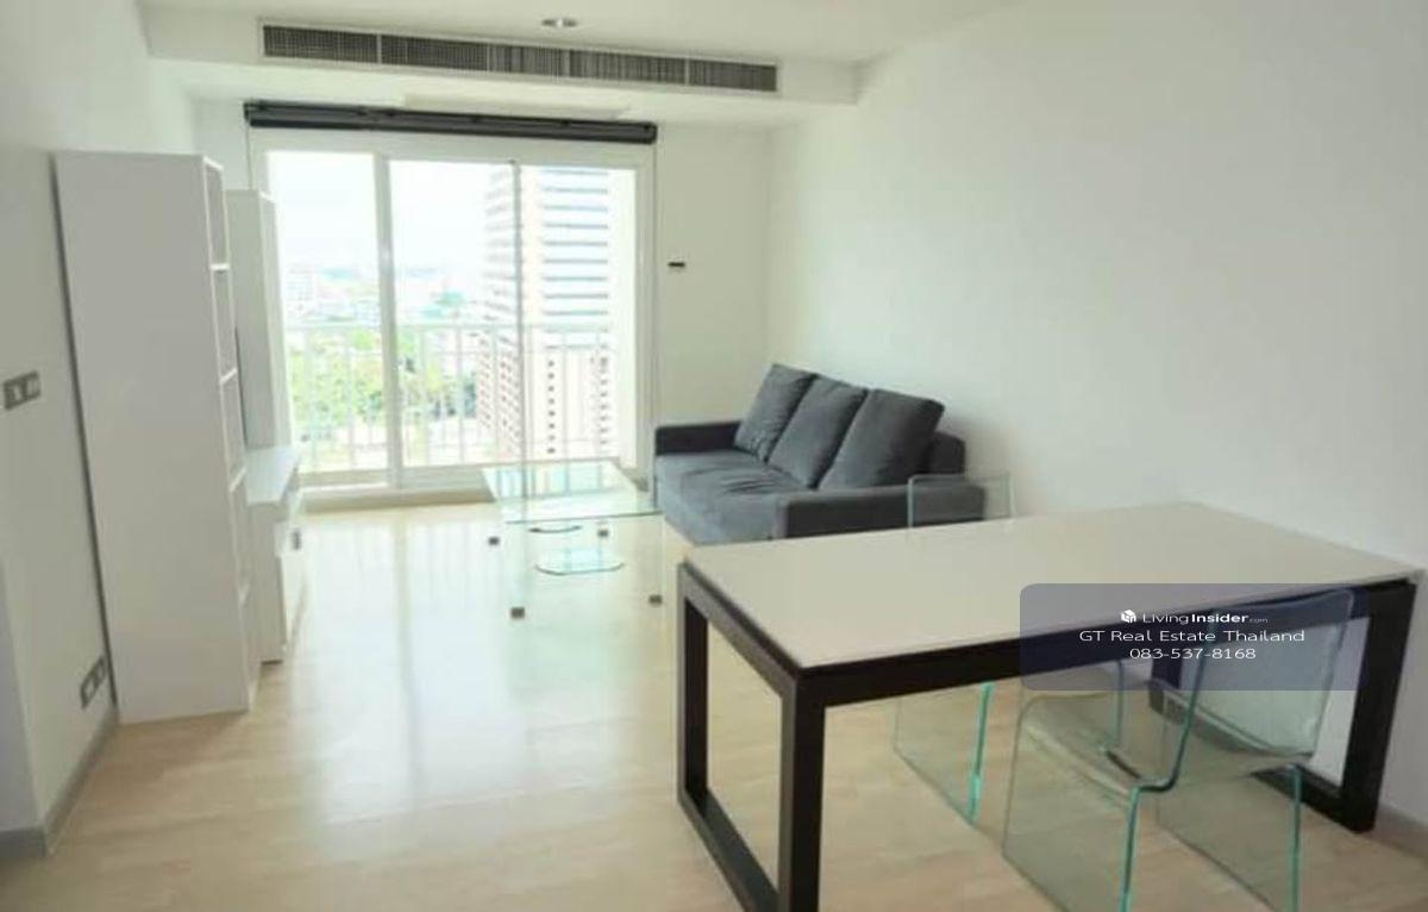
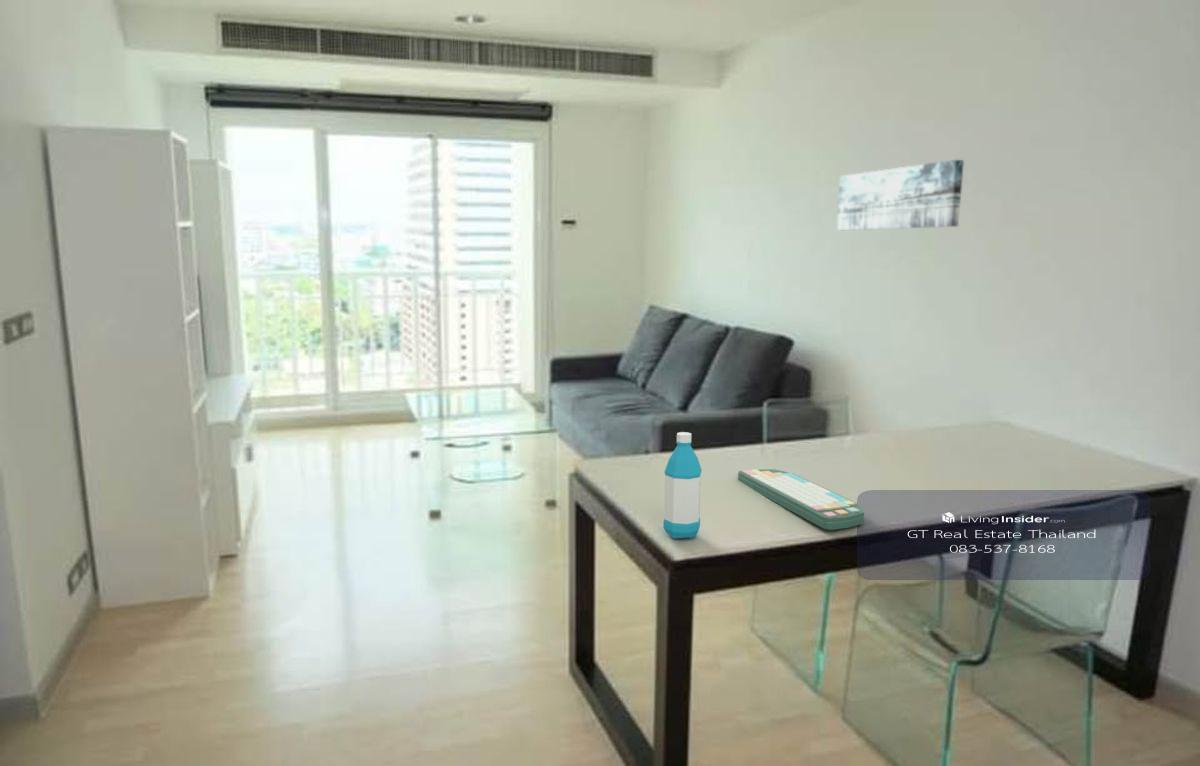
+ wall art (893, 198)
+ water bottle (682, 484)
+ computer keyboard (800, 494)
